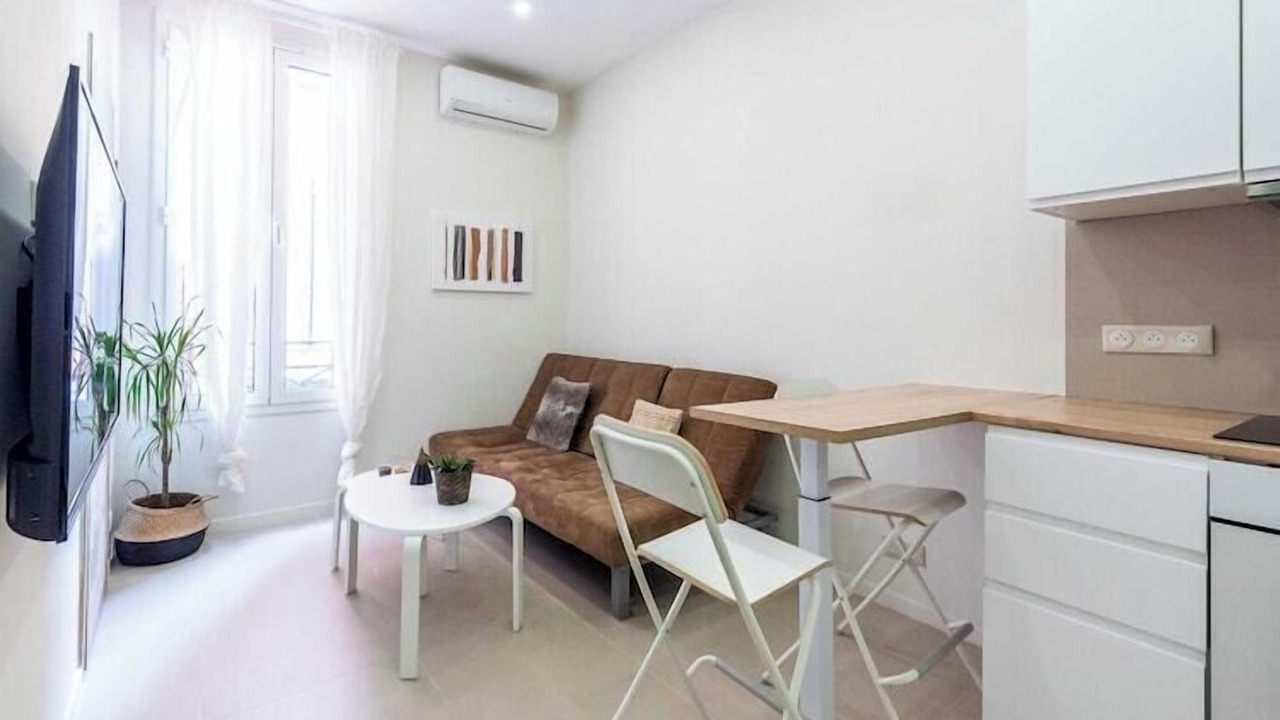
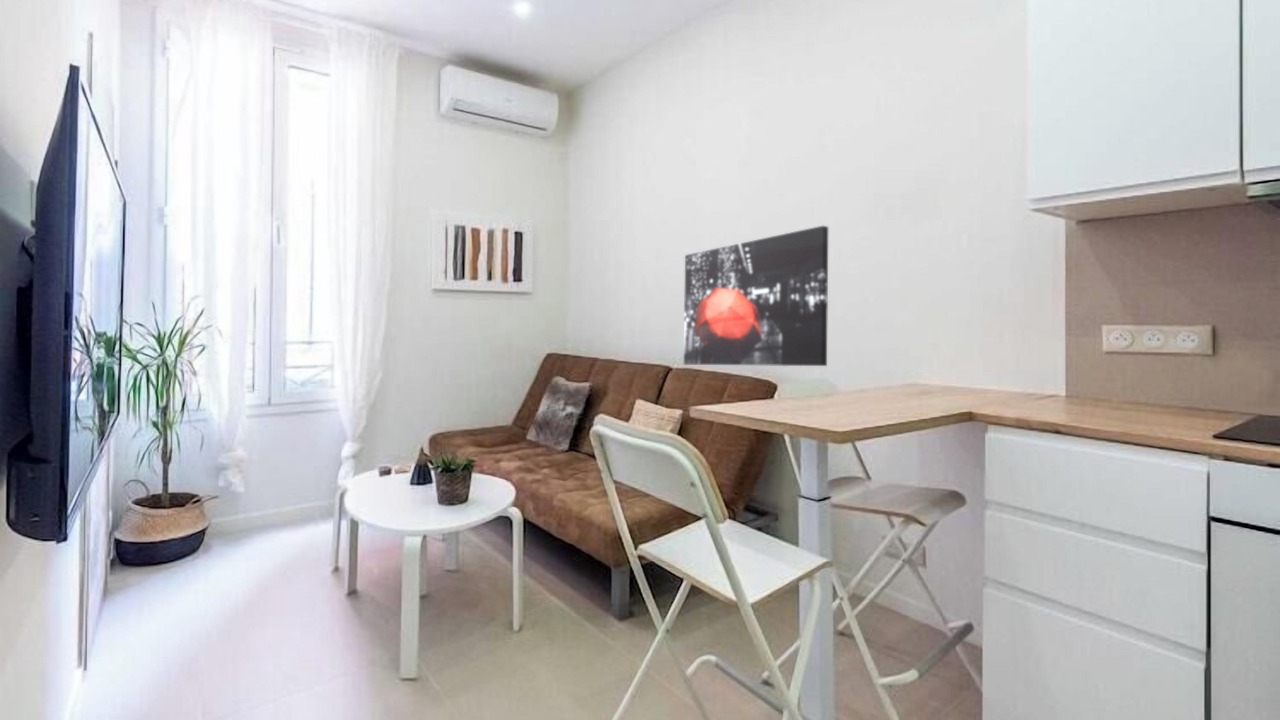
+ wall art (747, 303)
